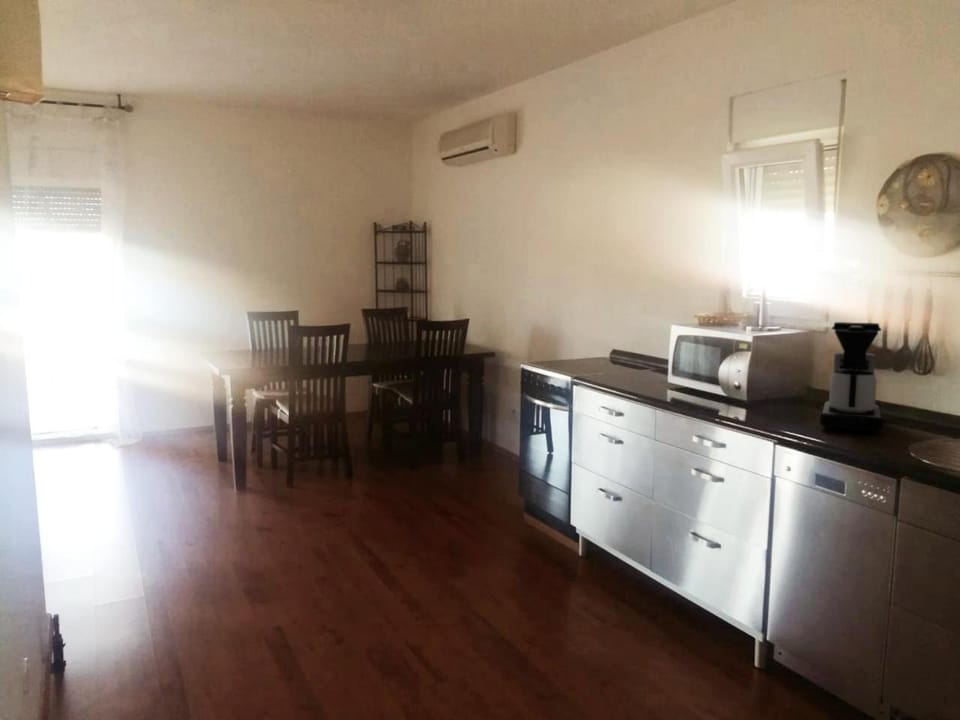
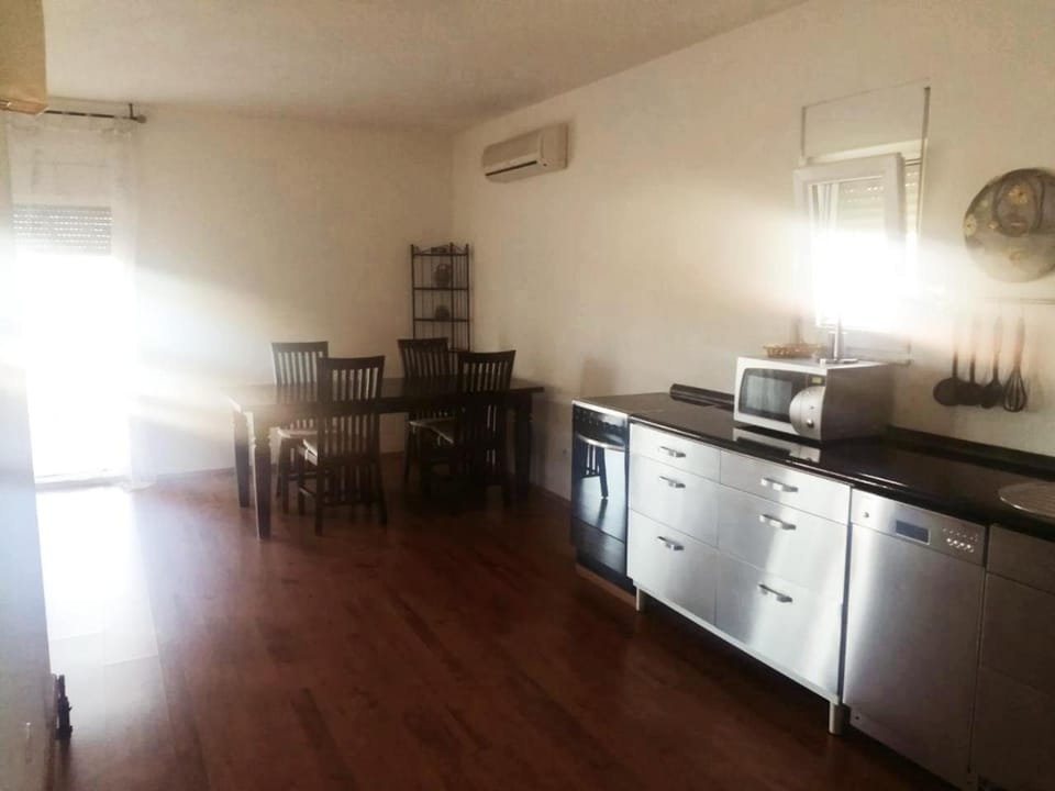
- coffee maker (853, 374)
